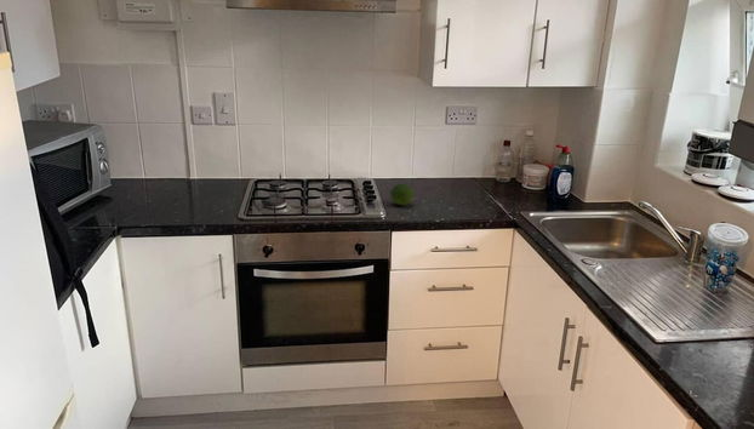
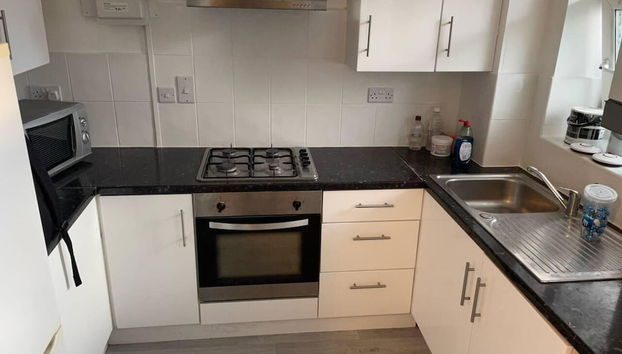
- fruit (401, 194)
